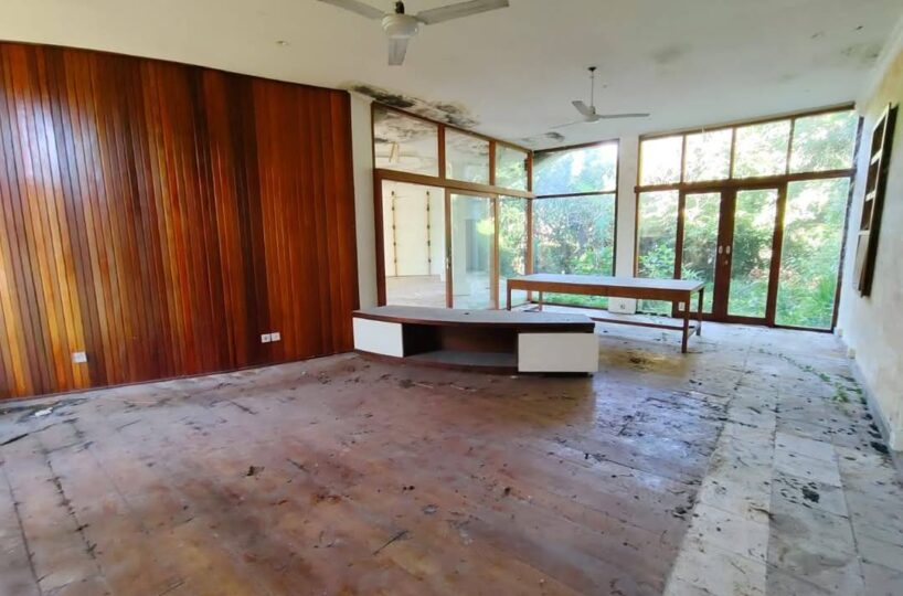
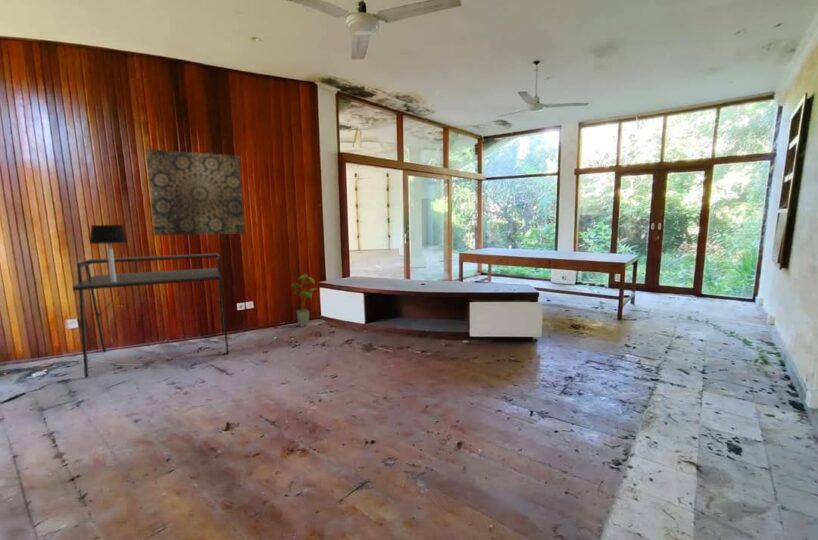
+ table lamp (110, 253)
+ wall art (198, 194)
+ desk (153, 284)
+ house plant (304, 300)
